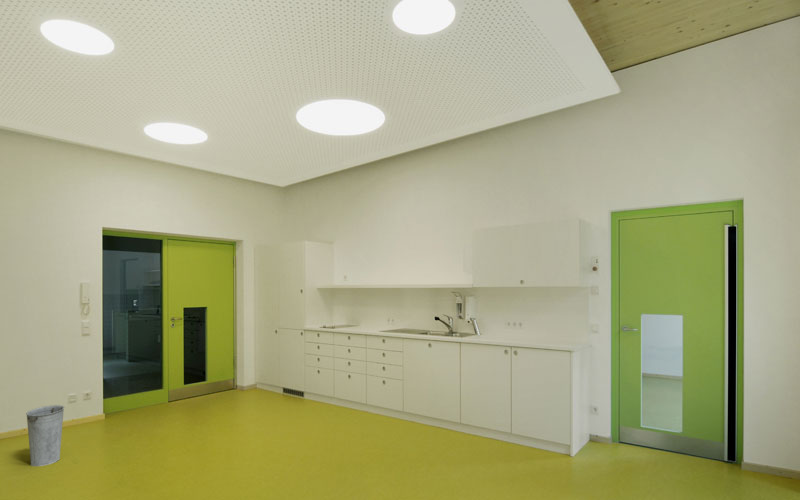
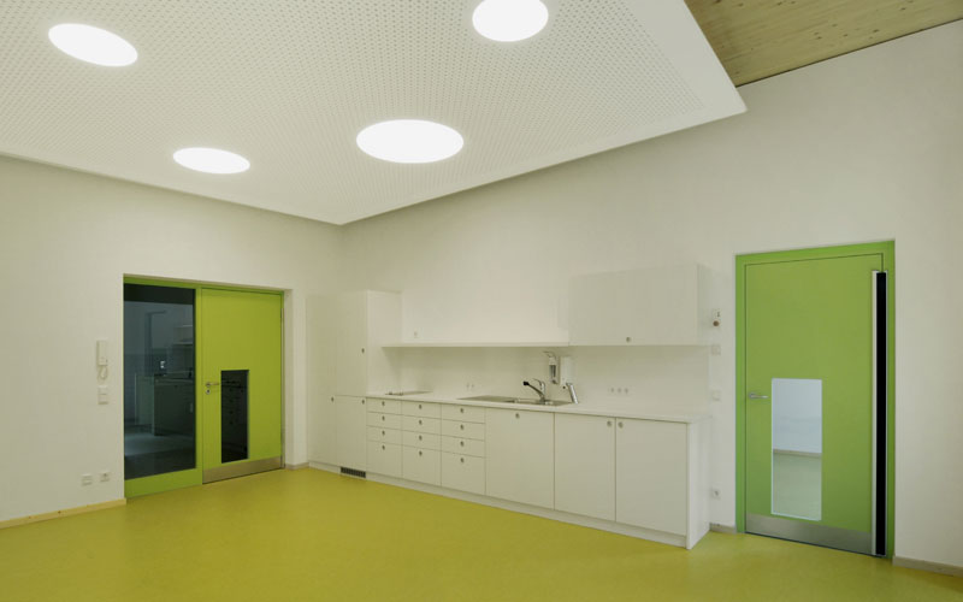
- bucket (45, 435)
